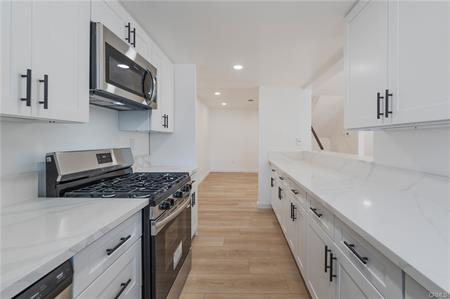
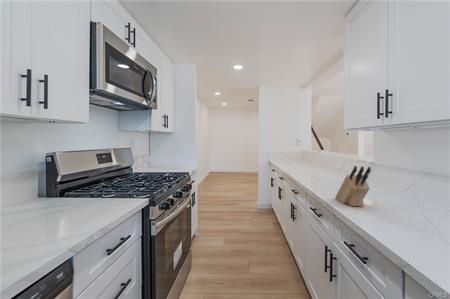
+ knife block (352, 184)
